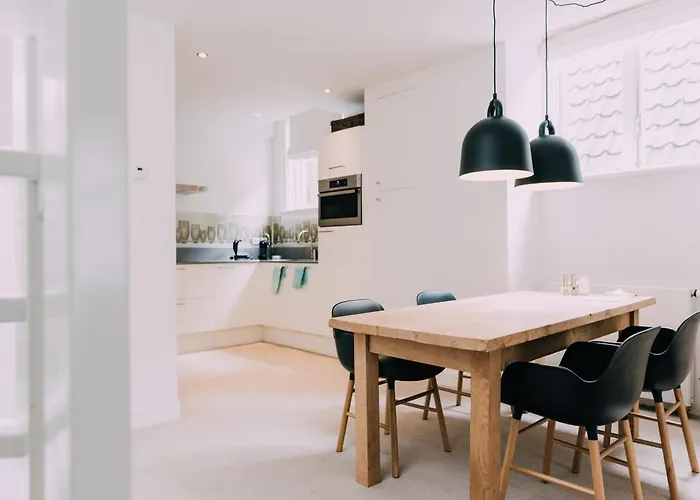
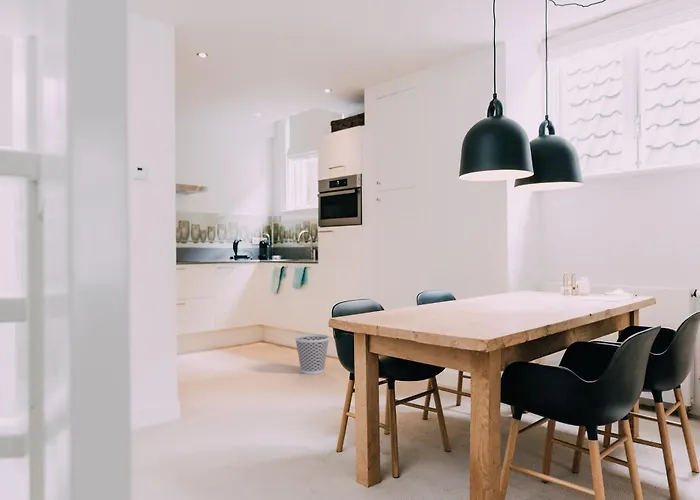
+ wastebasket (312, 354)
